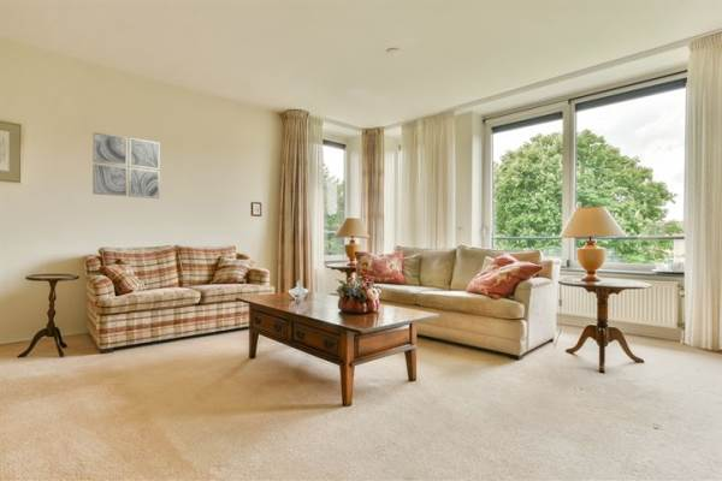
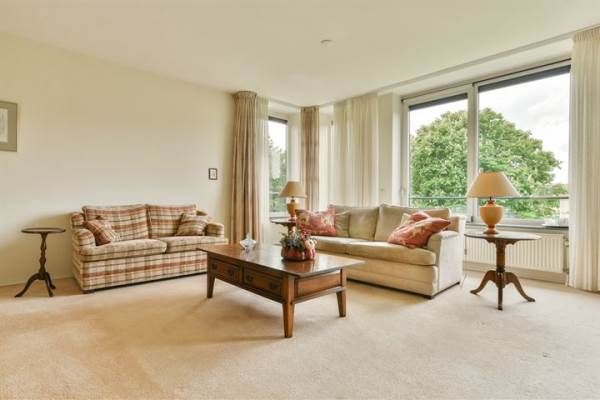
- wall art (126, 167)
